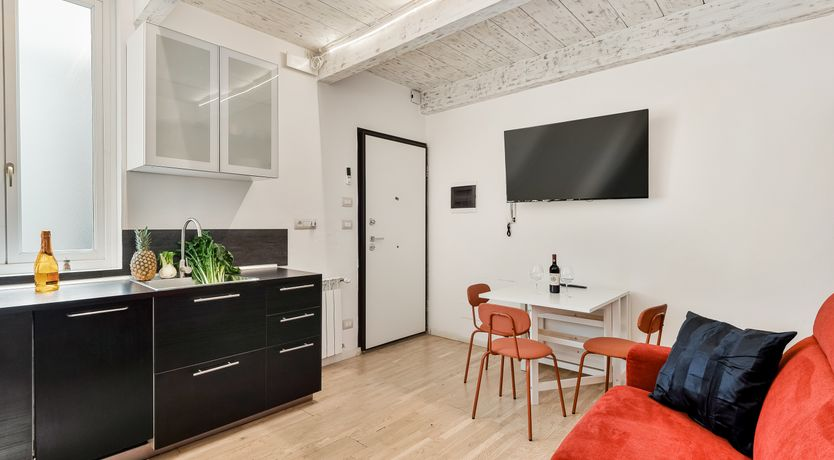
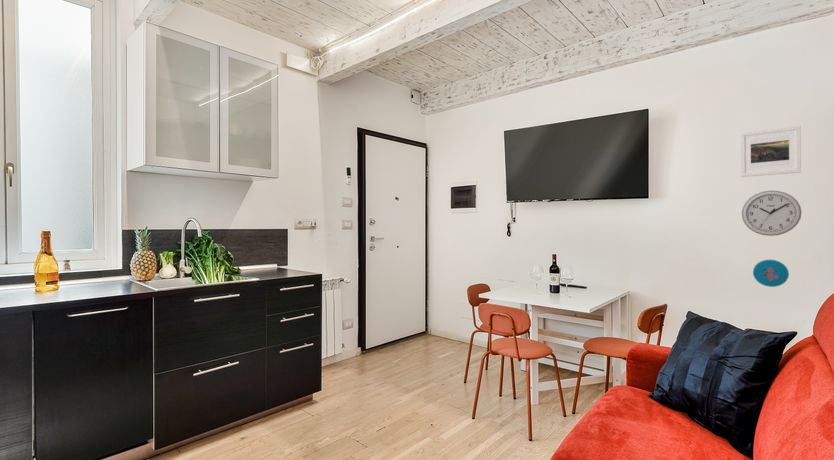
+ wall clock (770, 213)
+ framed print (769, 152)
+ button (770, 273)
